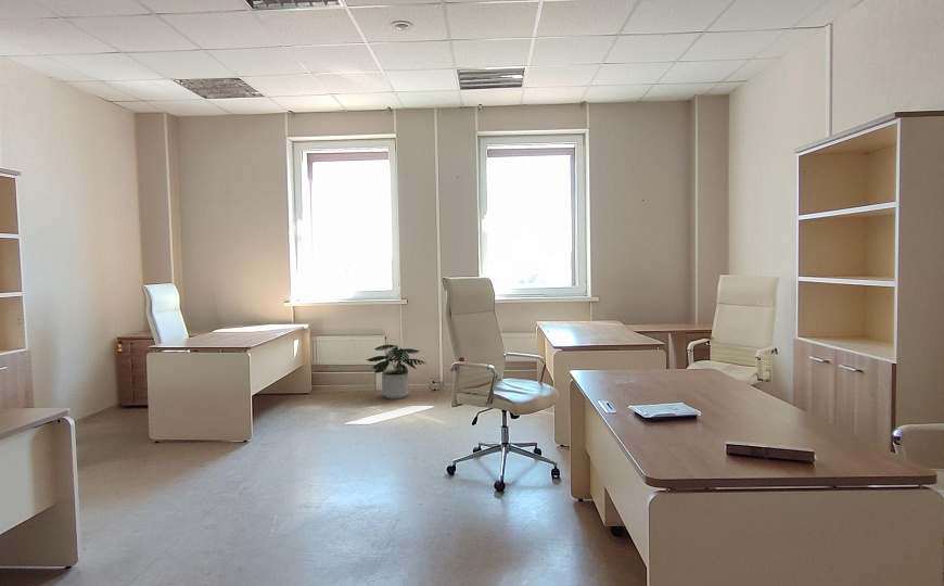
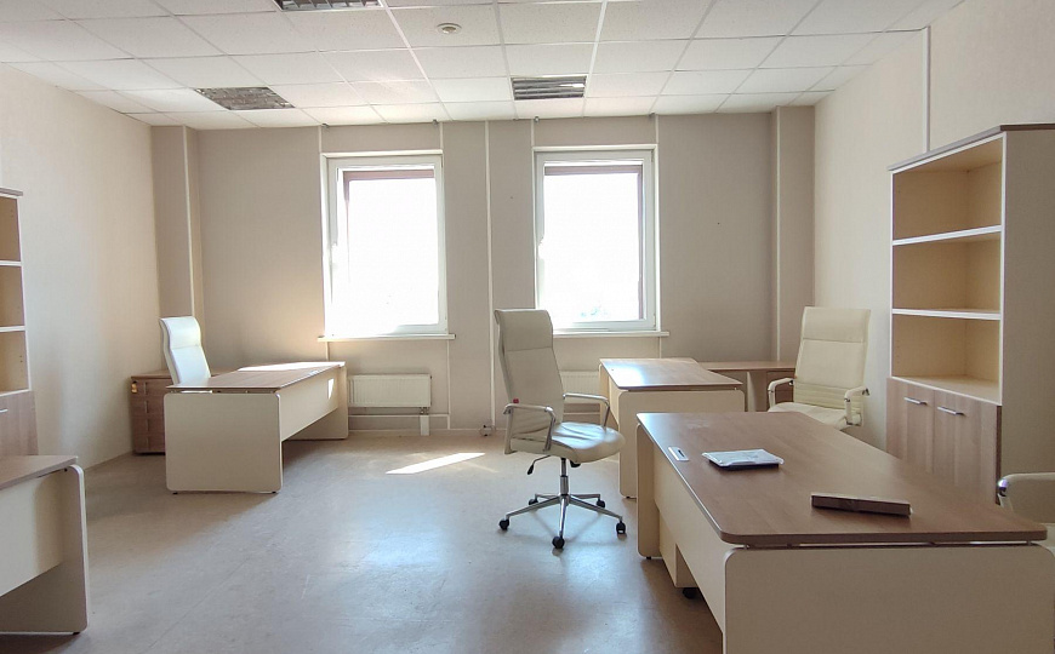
- potted plant (396, 371)
